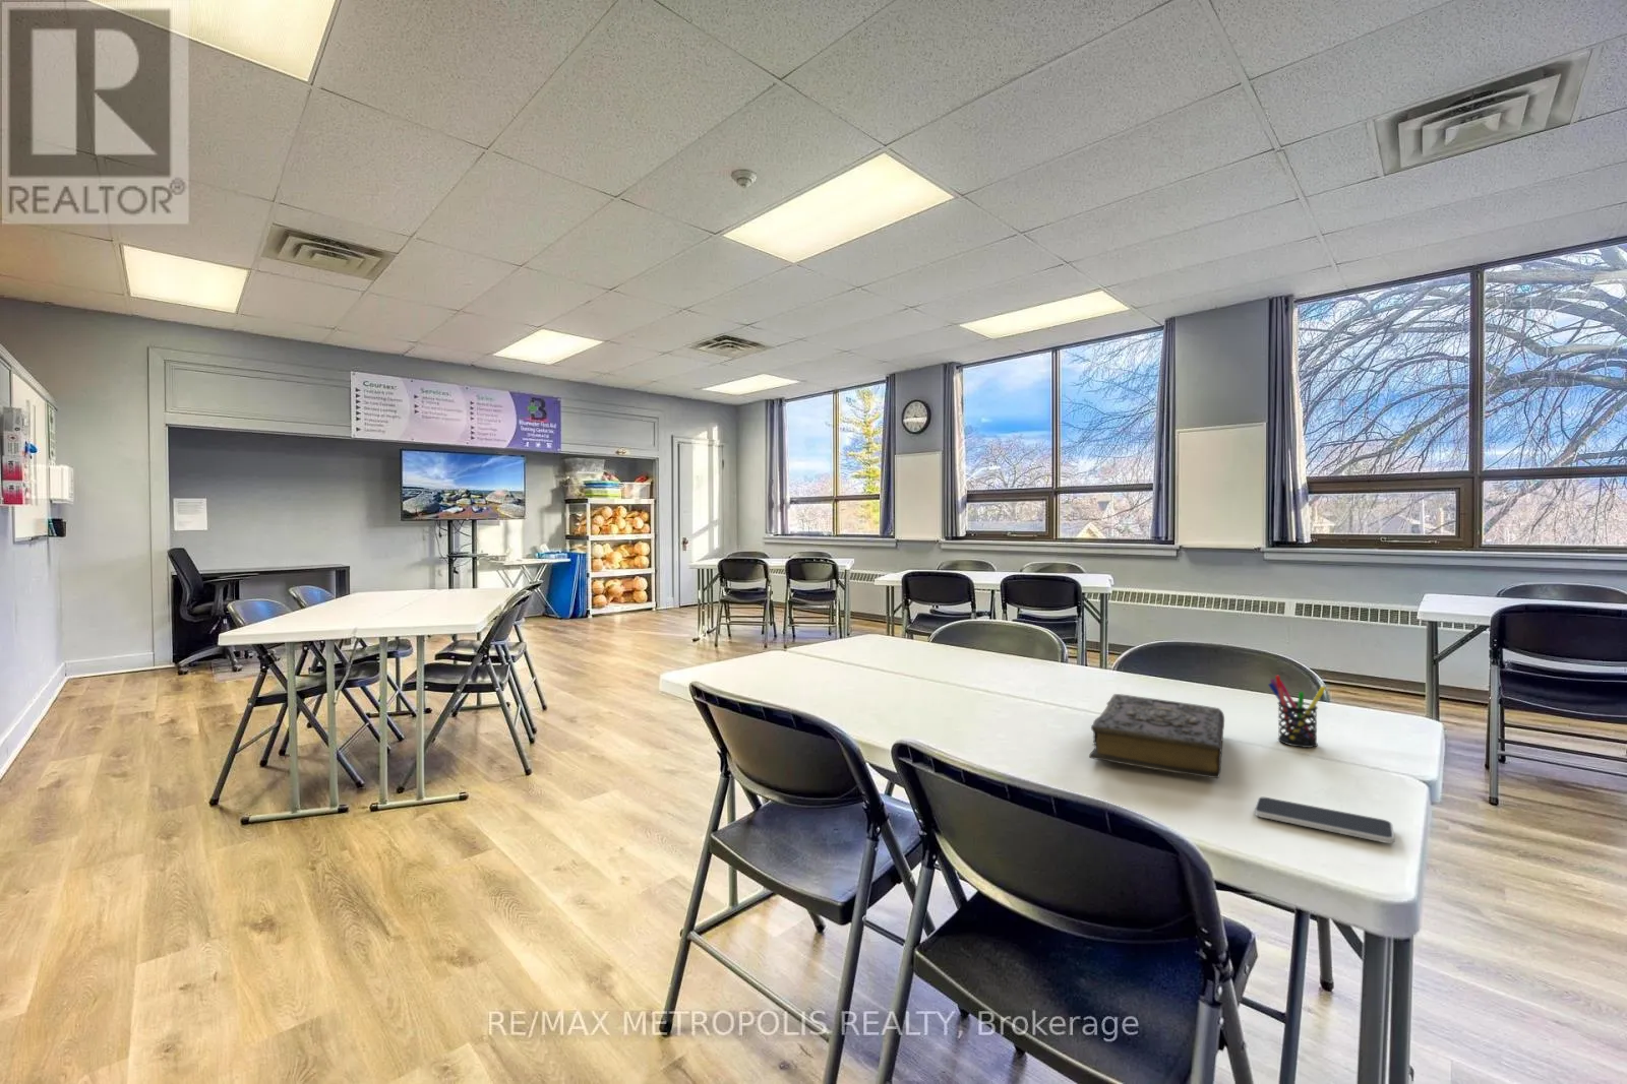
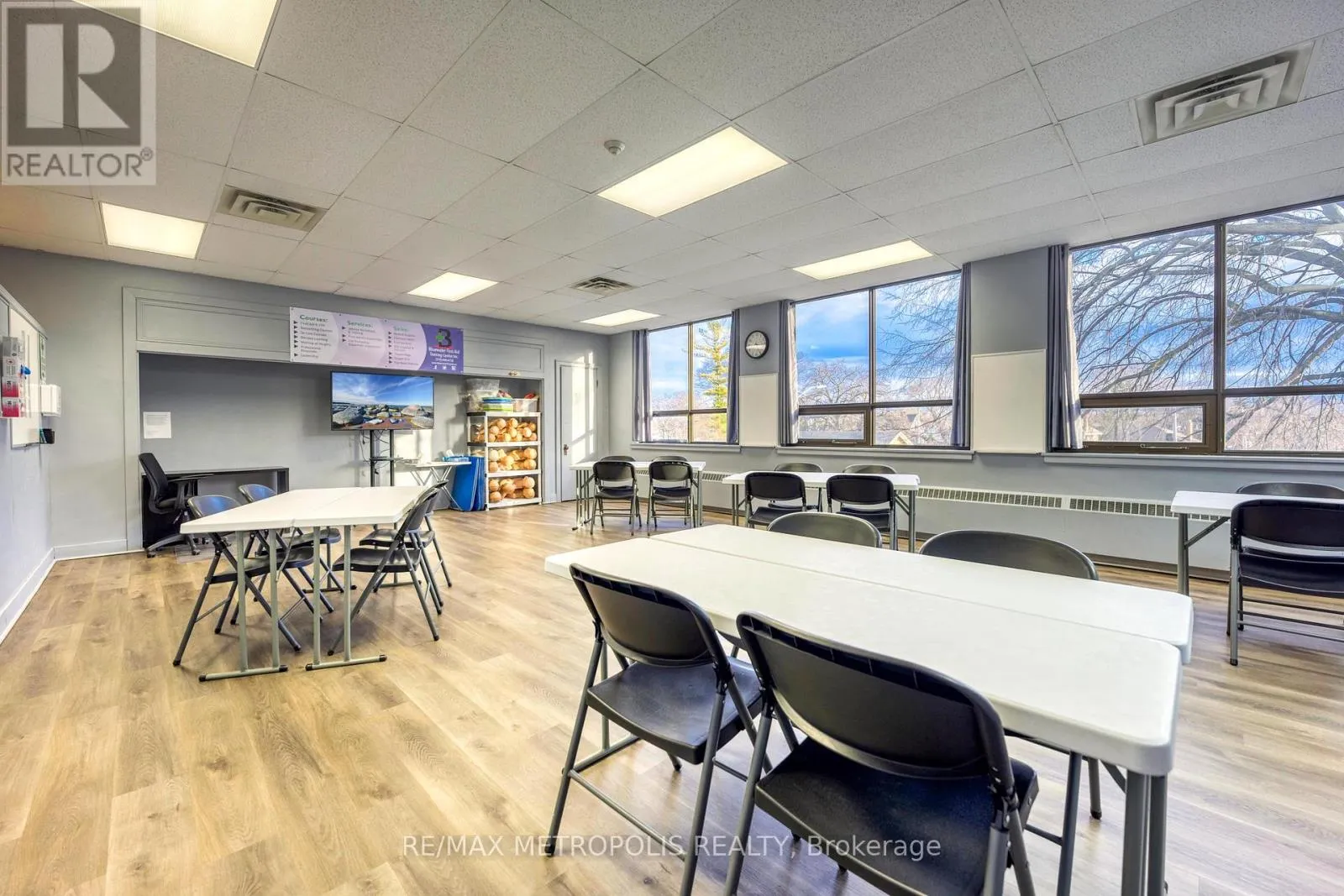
- smartphone (1321, 818)
- book (1159, 731)
- pen holder (1295, 710)
